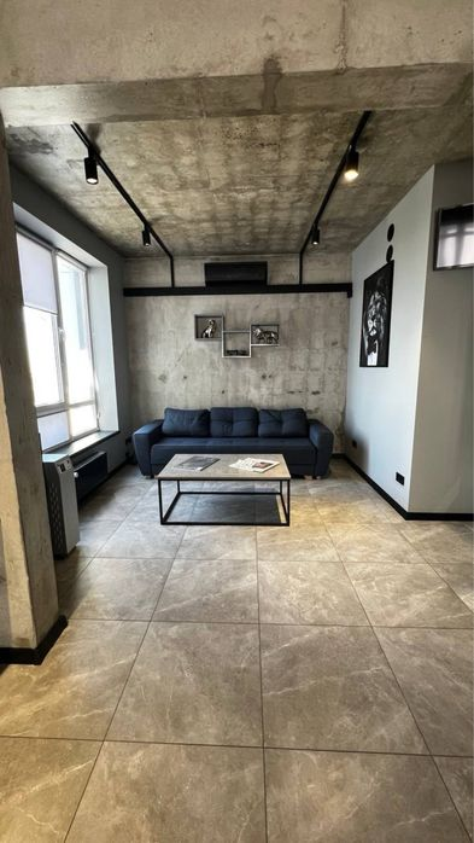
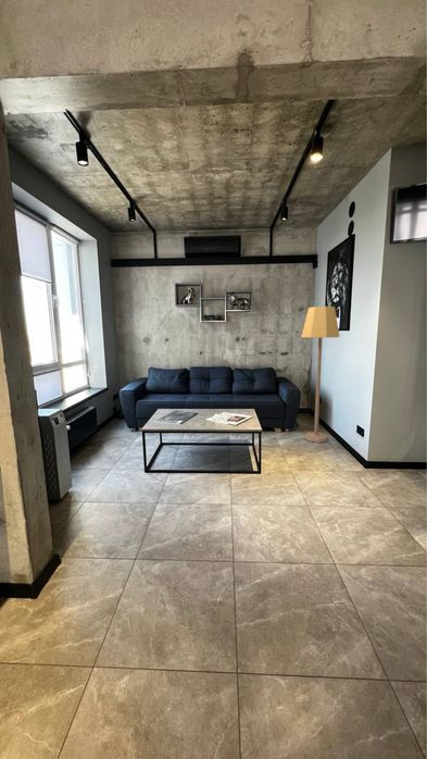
+ lamp (318, 375)
